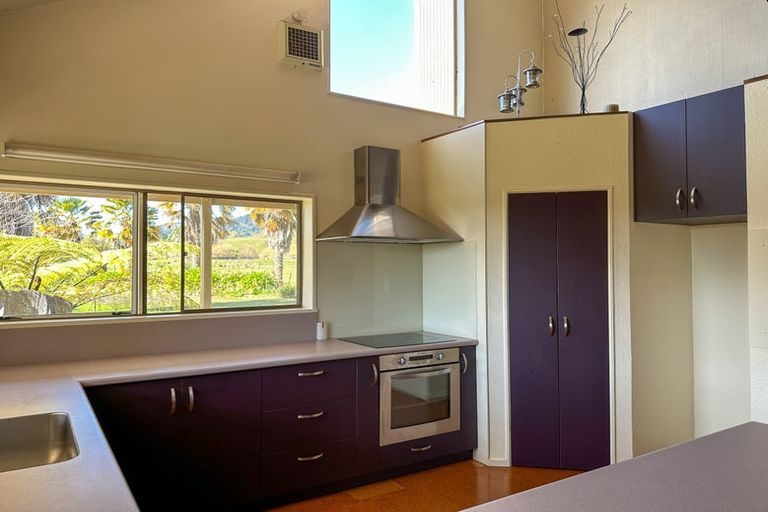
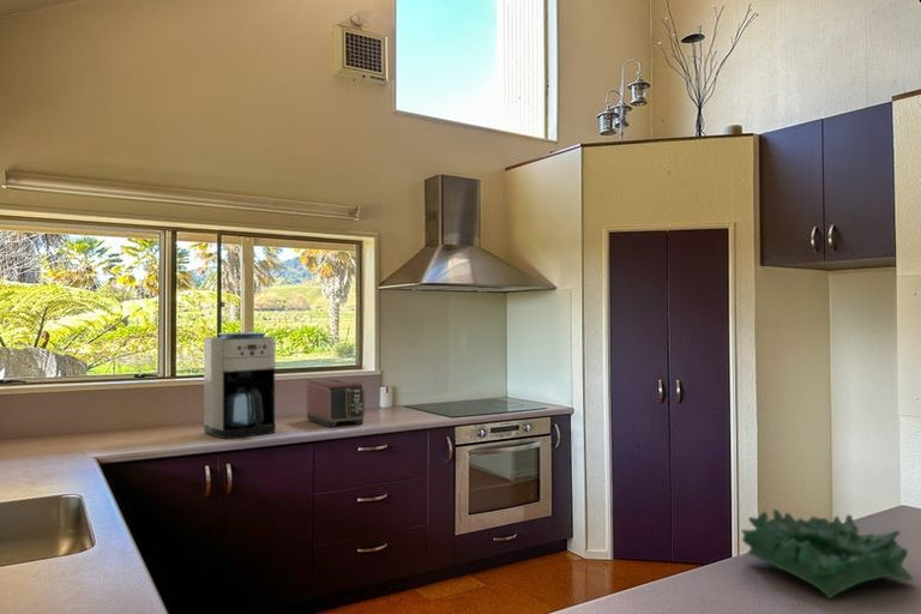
+ coffee maker (243, 383)
+ decorative bowl (824, 549)
+ toaster (336, 401)
